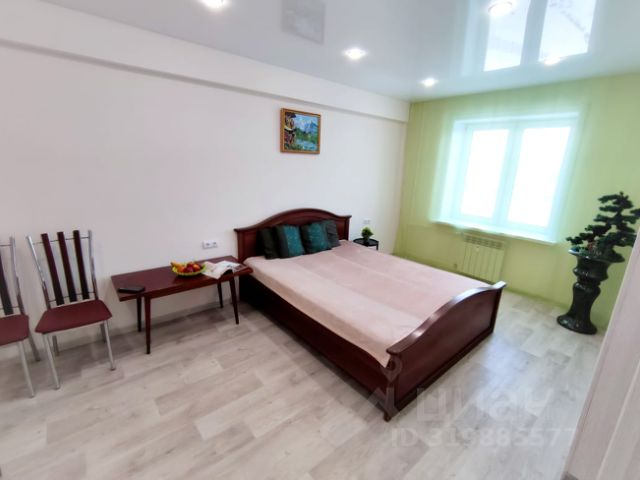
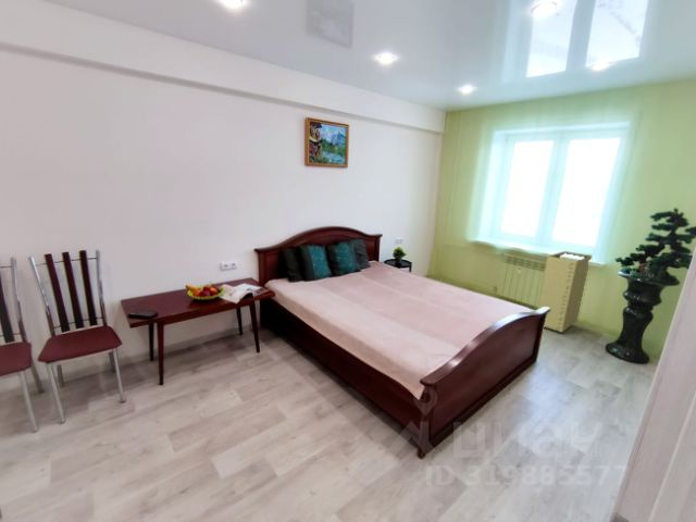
+ laundry hamper (562, 289)
